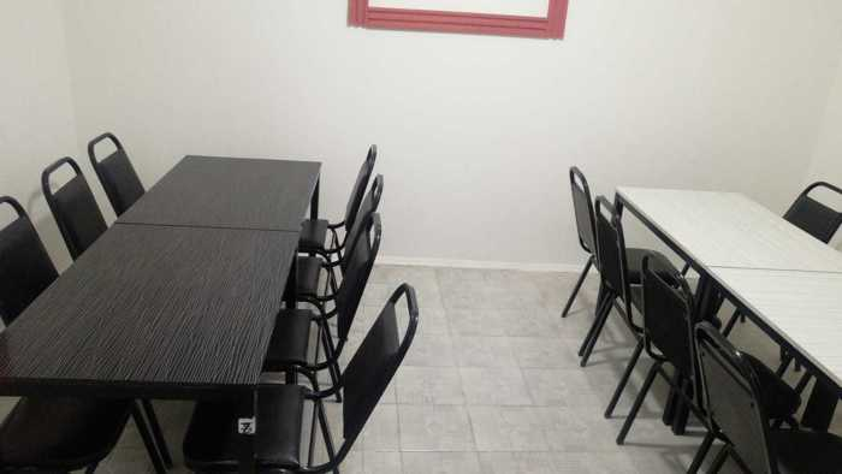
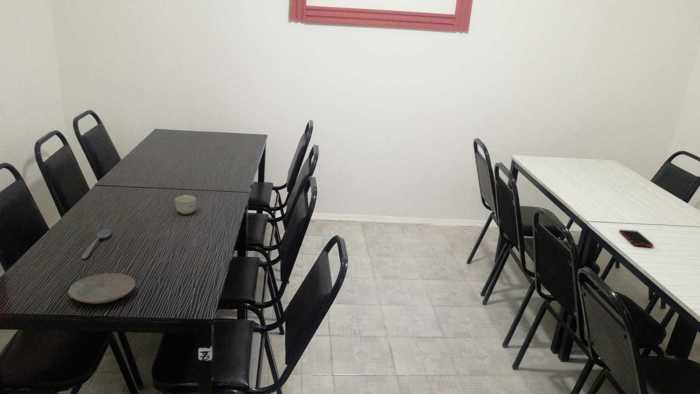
+ cup (186, 204)
+ soupspoon (95, 242)
+ plate (102, 290)
+ cell phone (635, 238)
